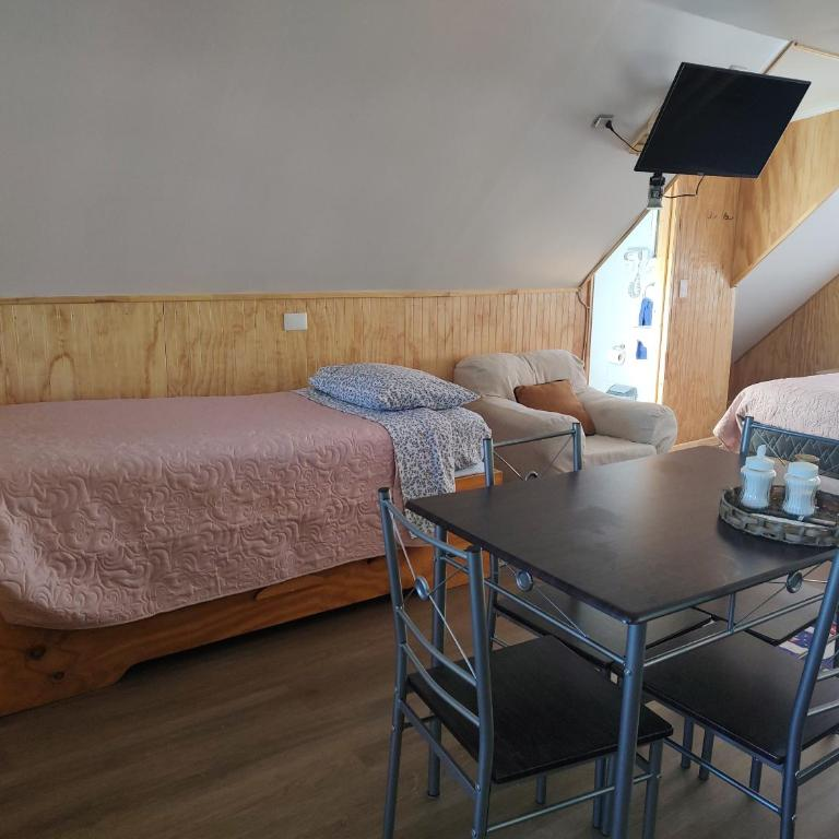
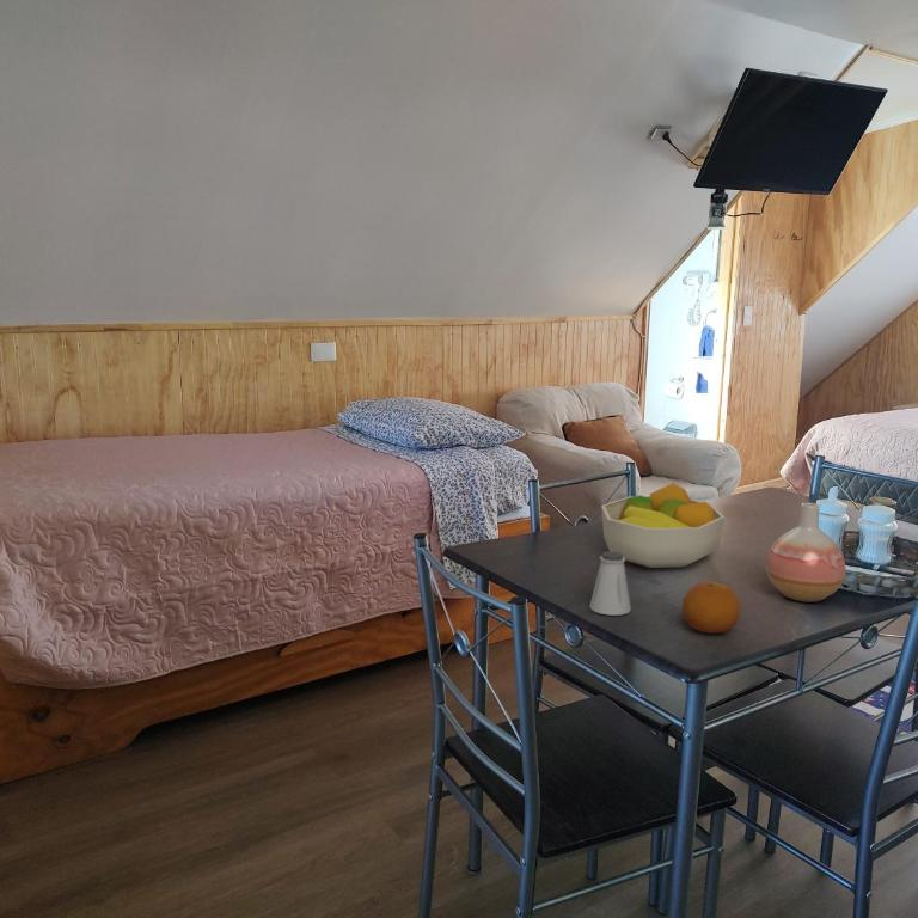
+ fruit (710, 606)
+ fruit bowl (661, 522)
+ saltshaker (611, 581)
+ vase (806, 551)
